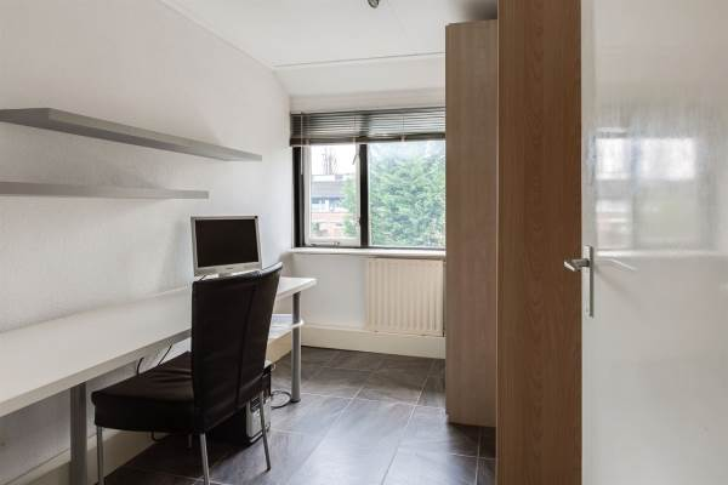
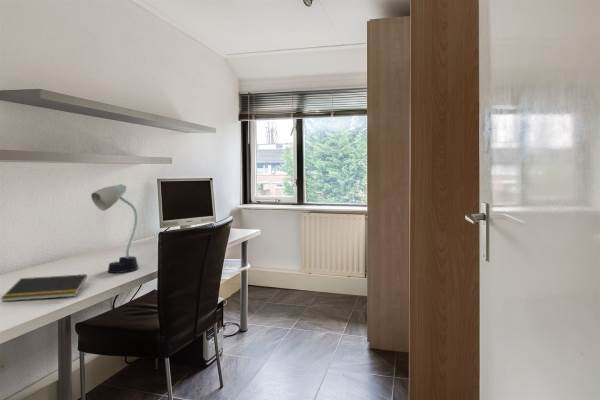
+ desk lamp (131, 234)
+ notepad (47, 286)
